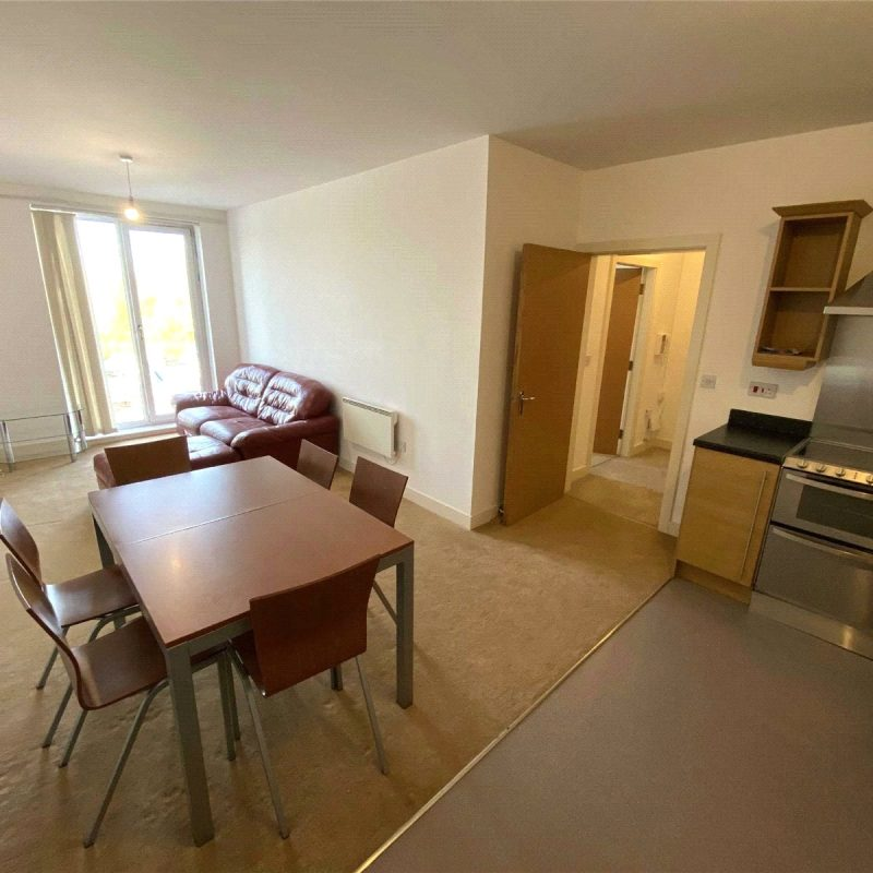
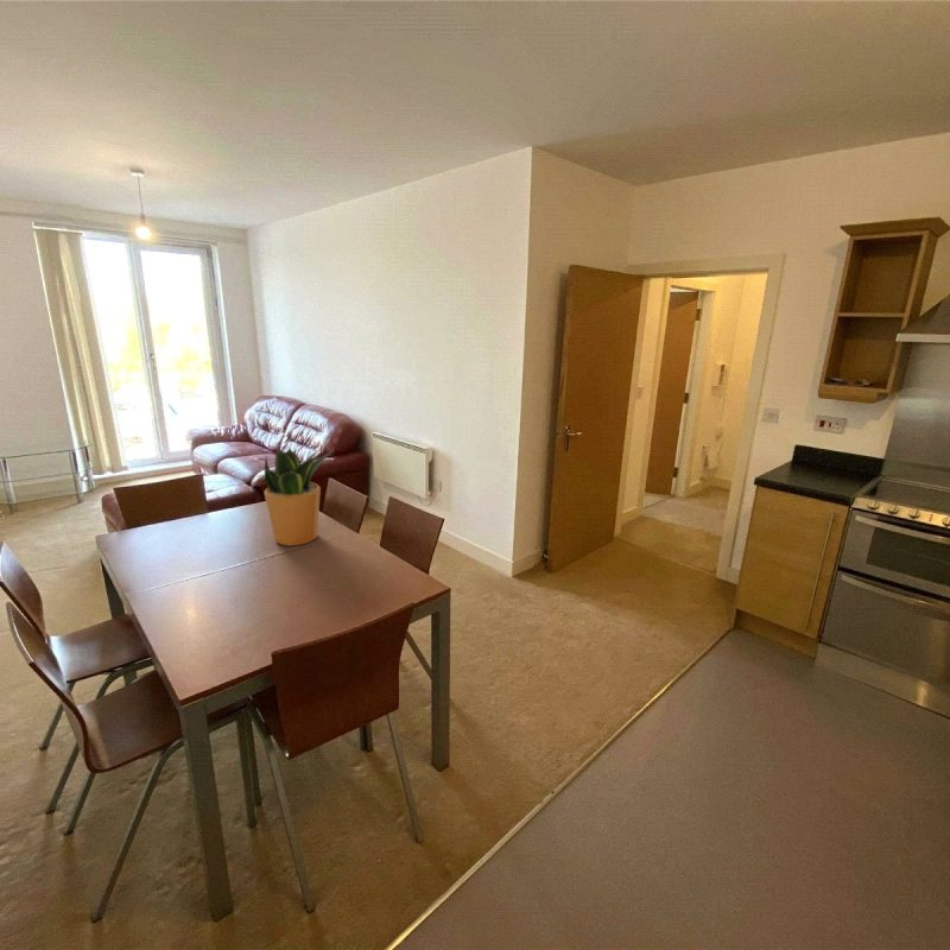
+ potted plant (297, 494)
